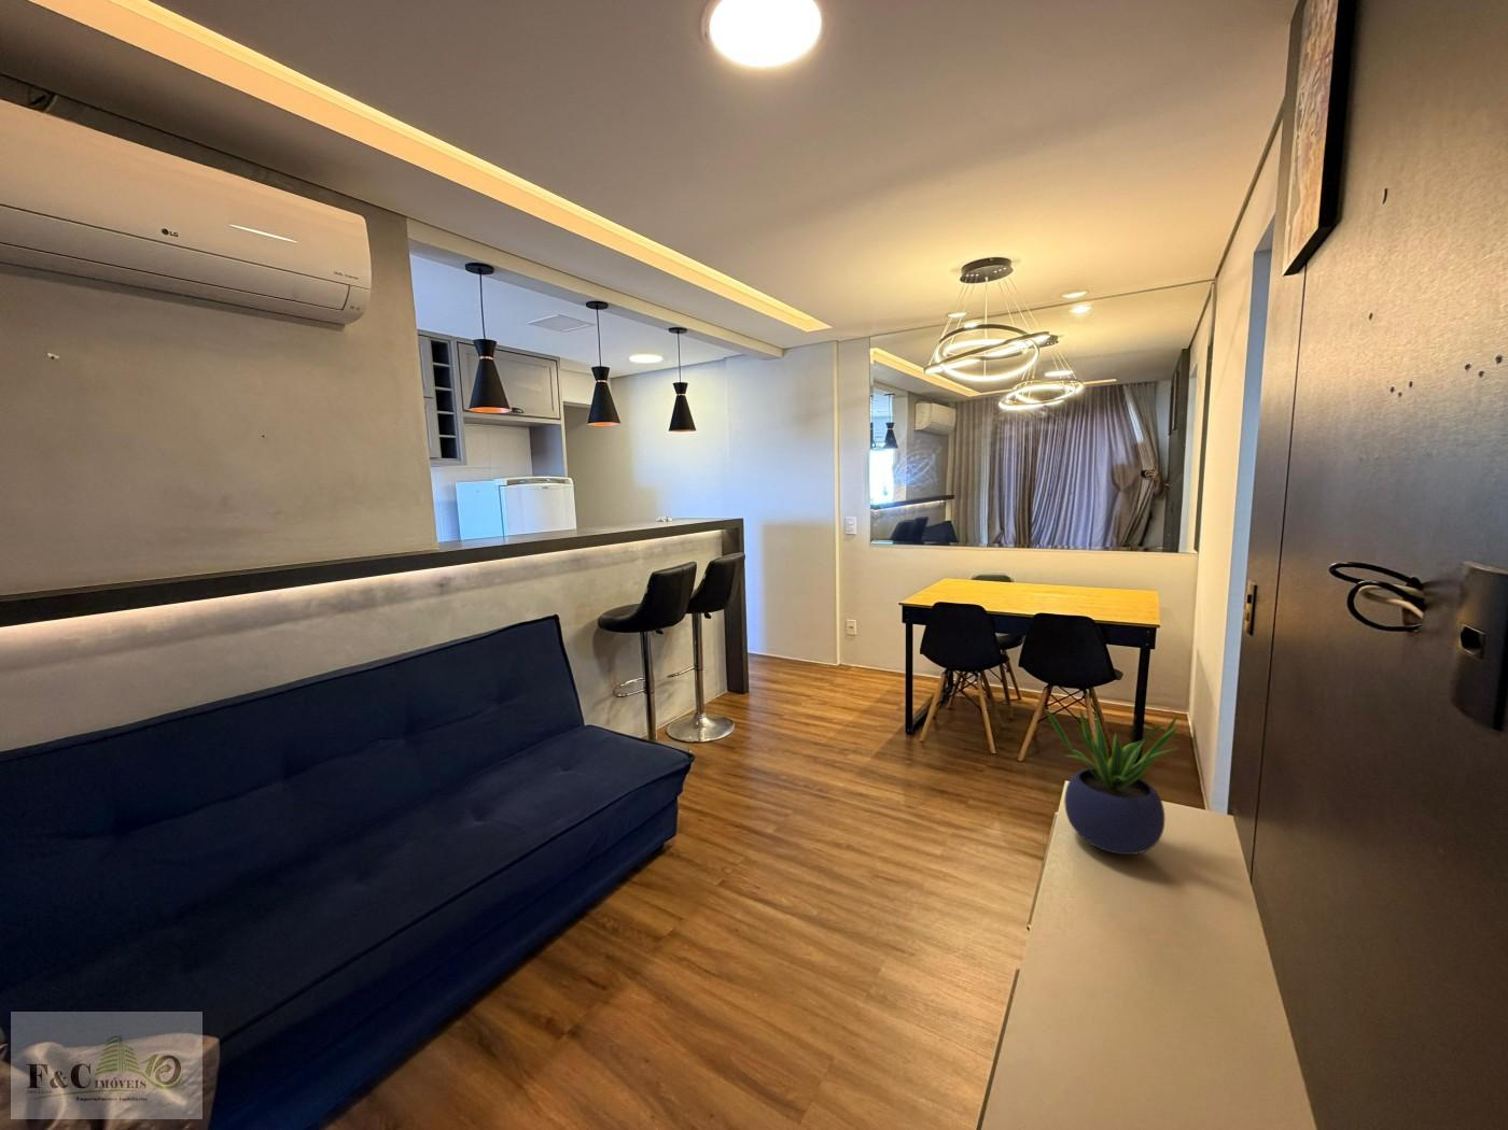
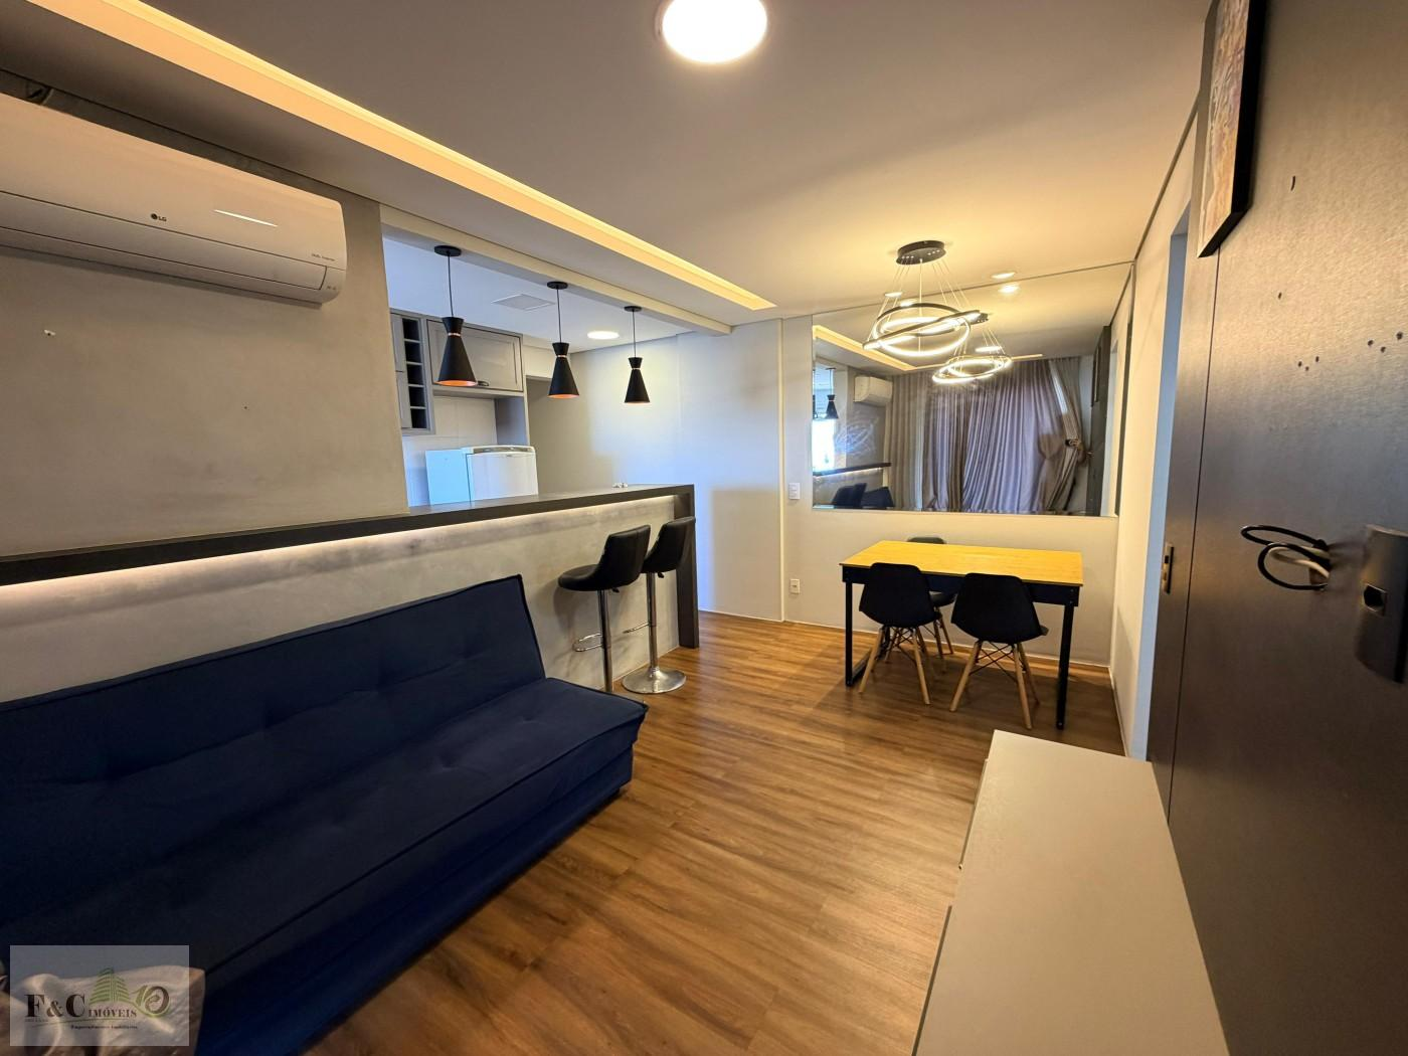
- potted plant (1107, 772)
